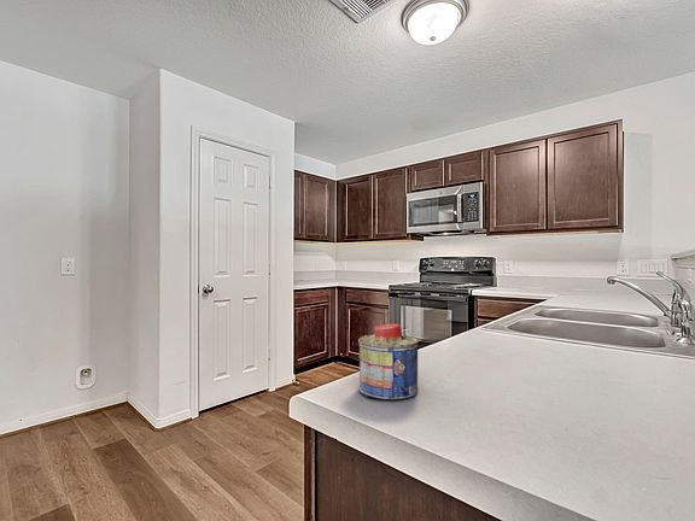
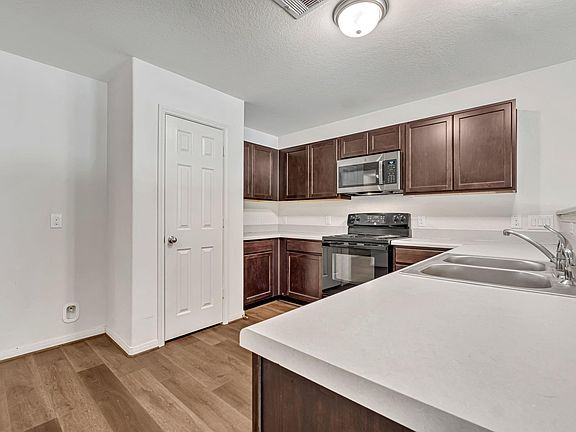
- canister (387, 356)
